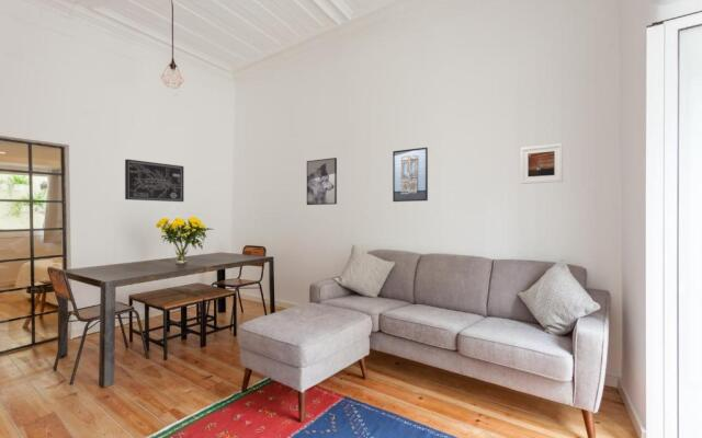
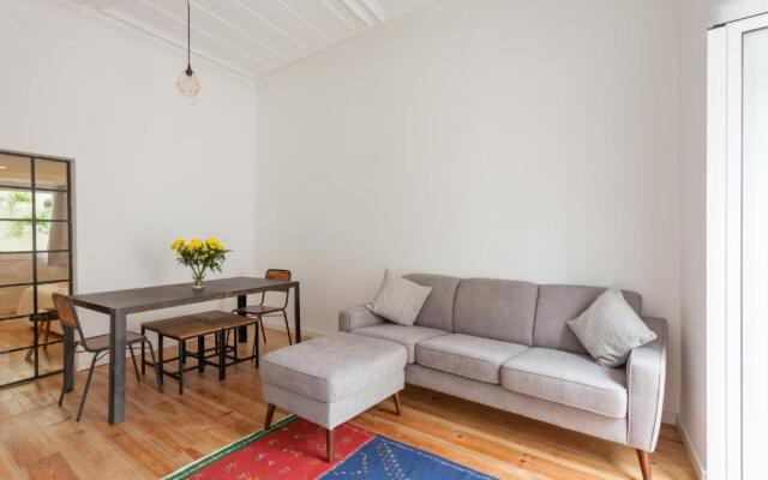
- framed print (541, 164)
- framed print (409, 175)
- wall art (156, 182)
- wall art (320, 182)
